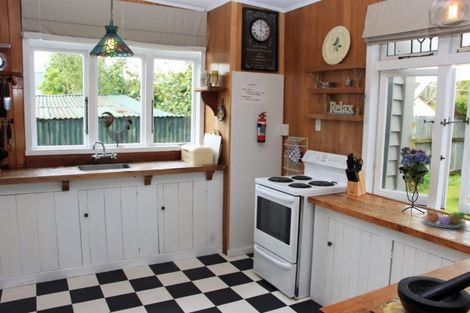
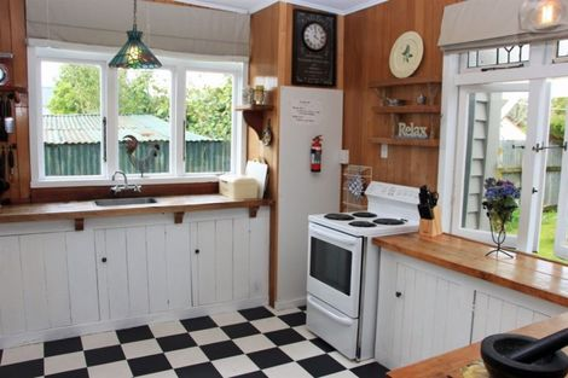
- fruit bowl (445, 216)
